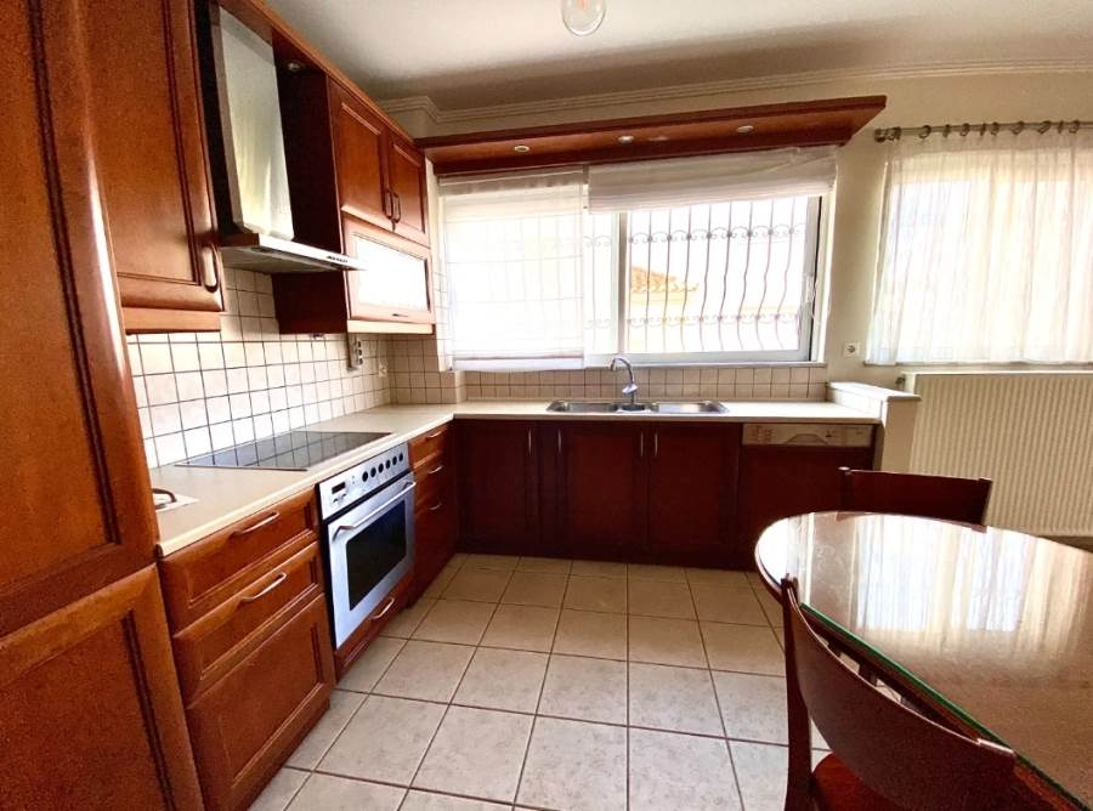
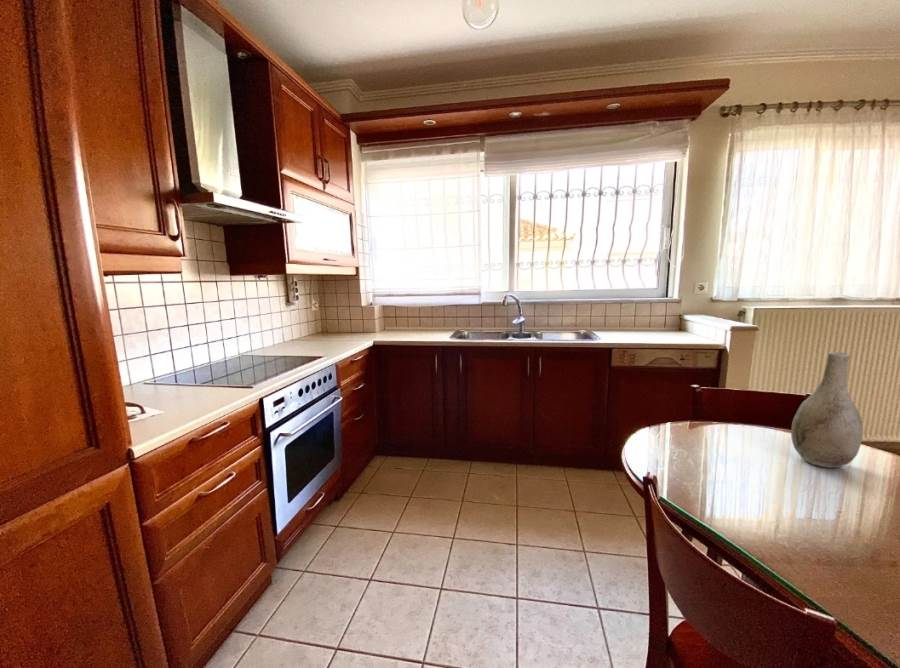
+ vase (828, 408)
